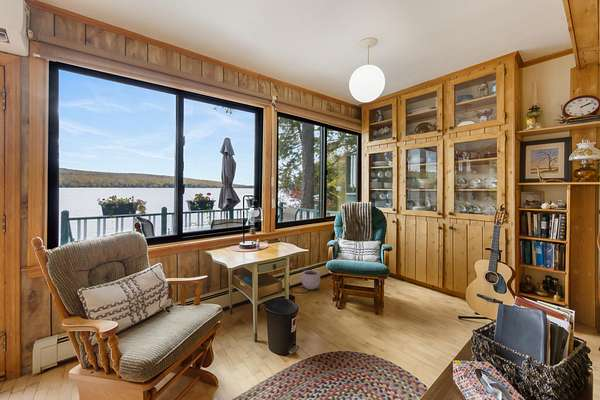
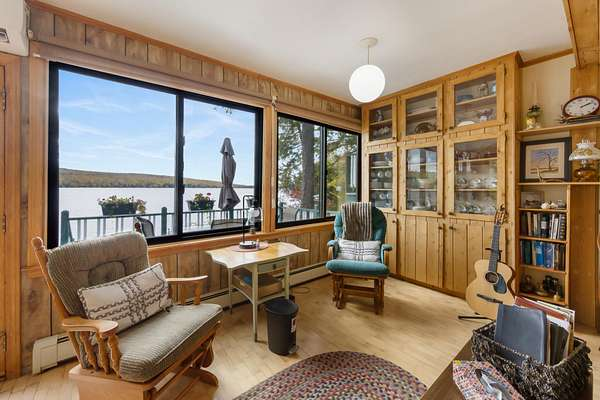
- plant pot (310, 276)
